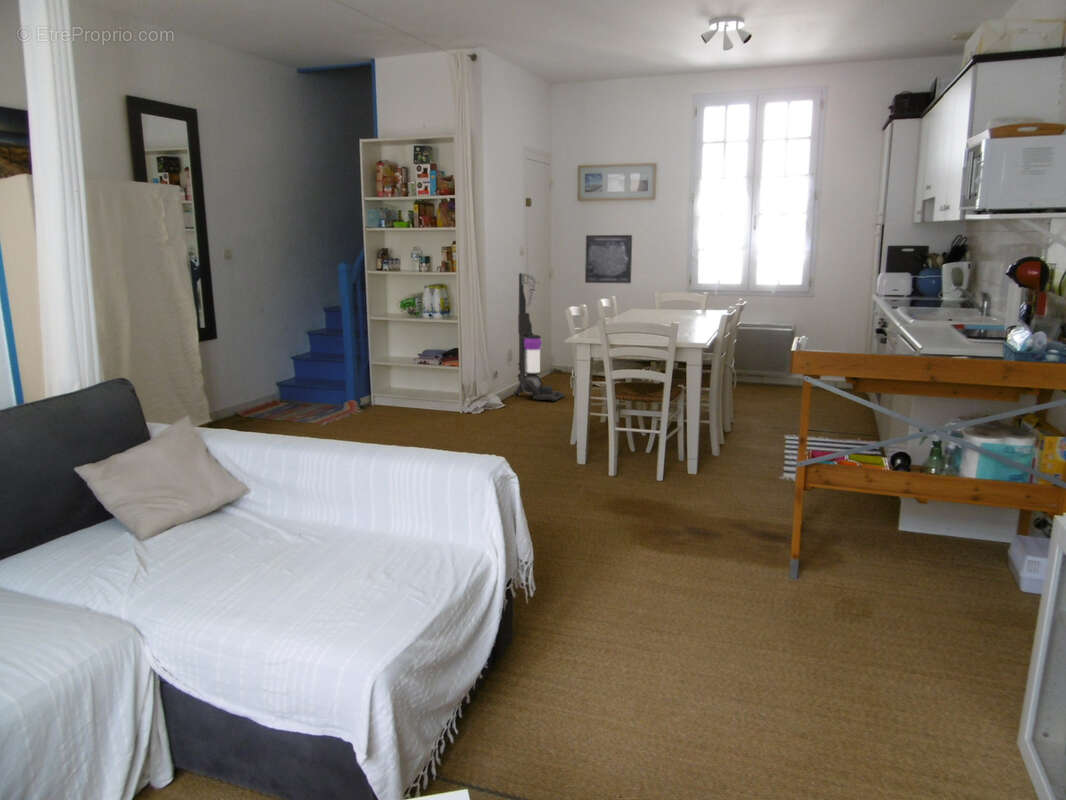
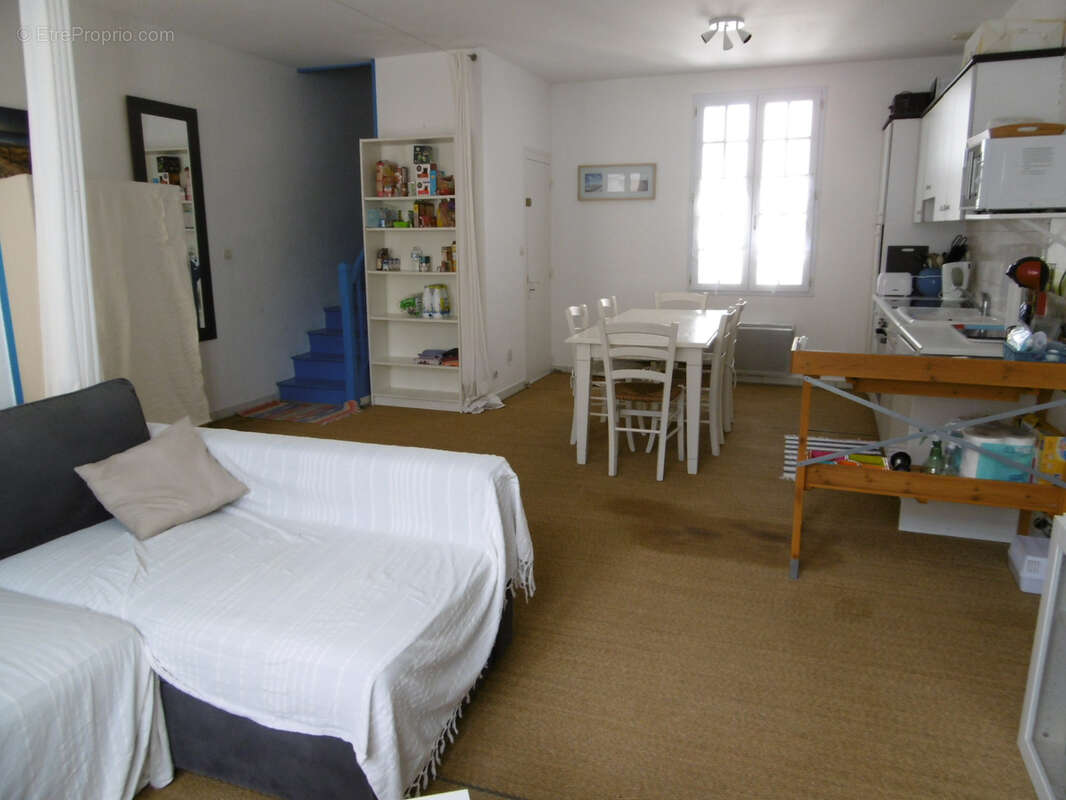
- vacuum cleaner (537, 336)
- wall art (608, 259)
